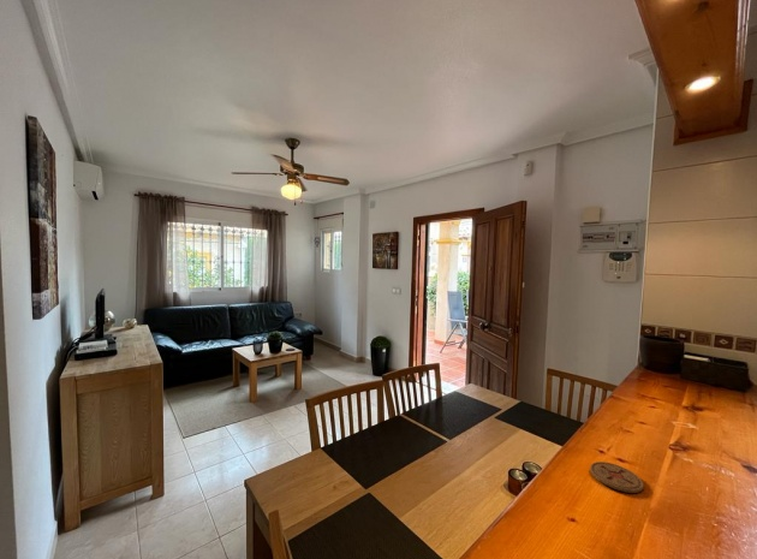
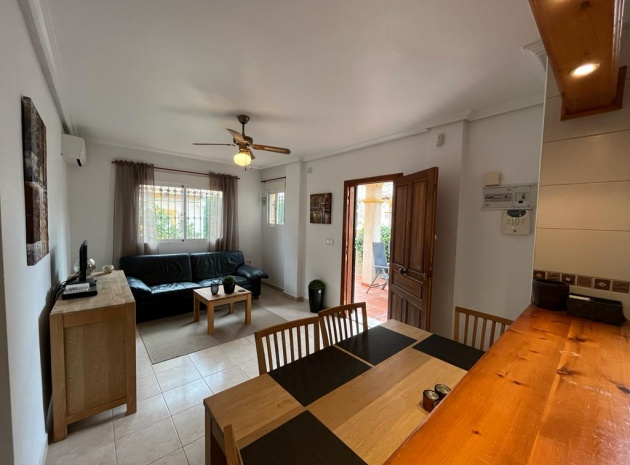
- coaster (615, 476)
